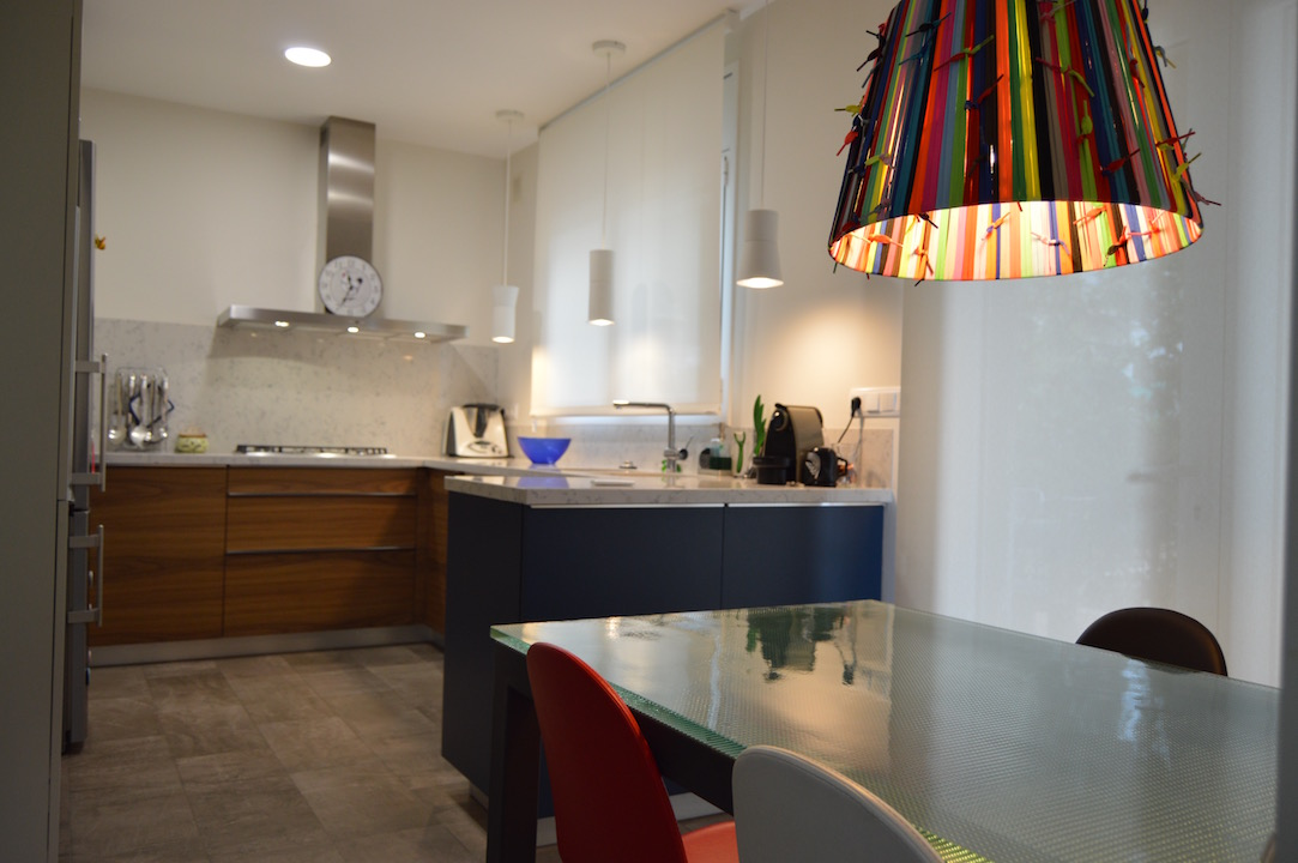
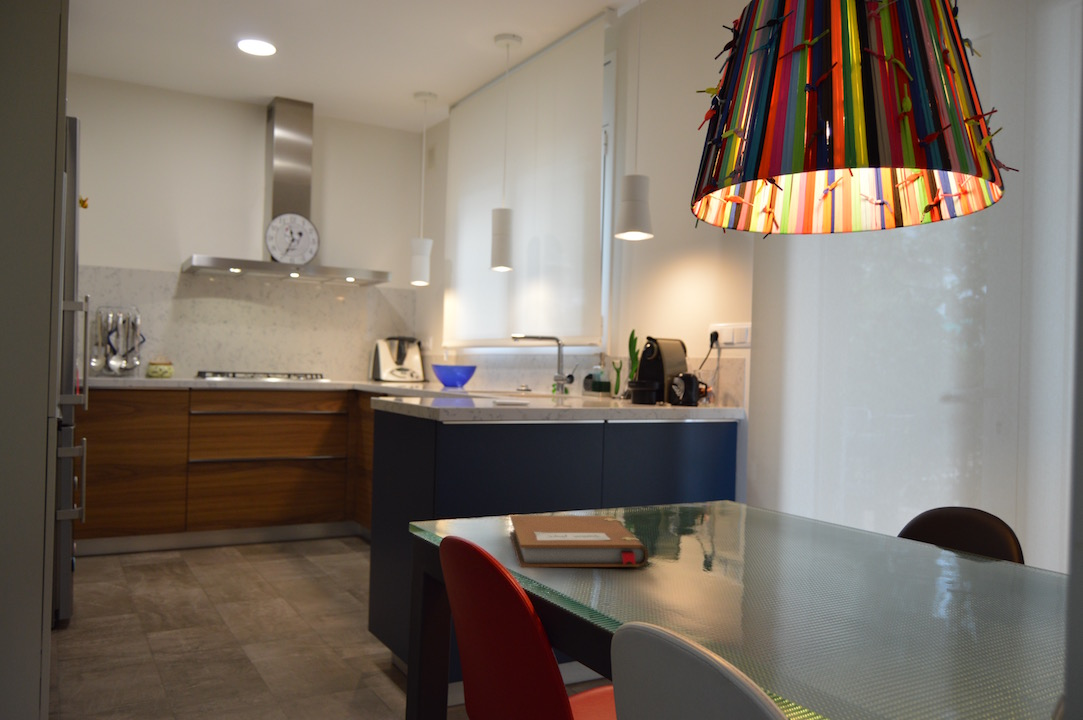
+ notebook (574, 540)
